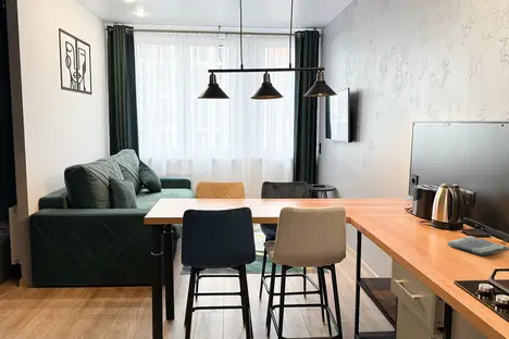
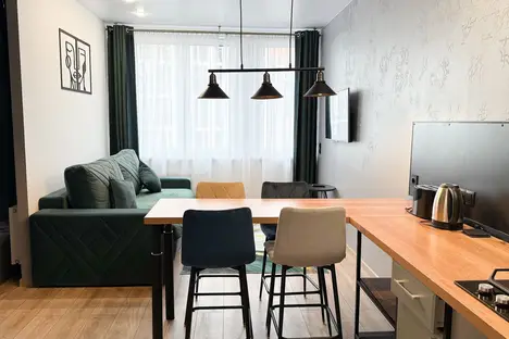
- dish towel (477, 244)
